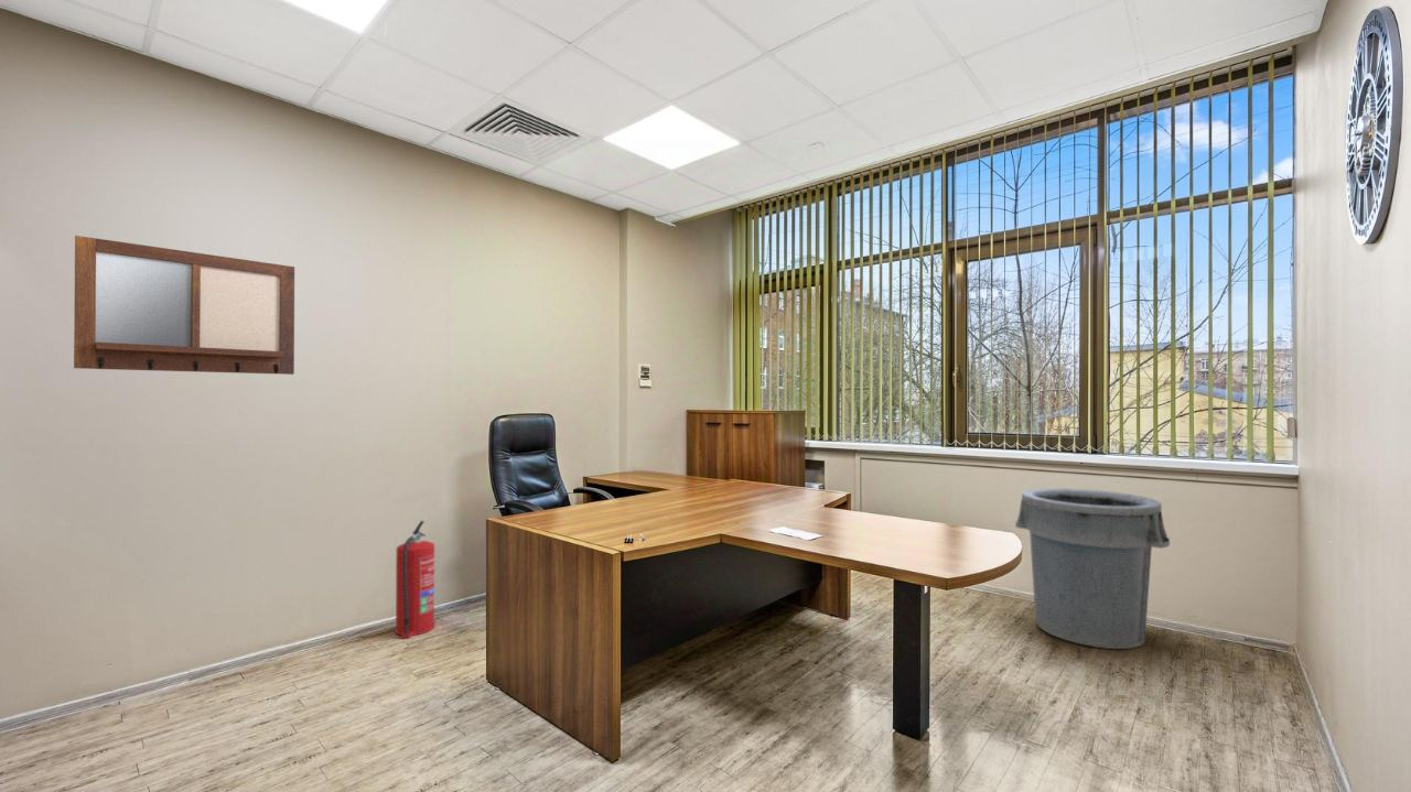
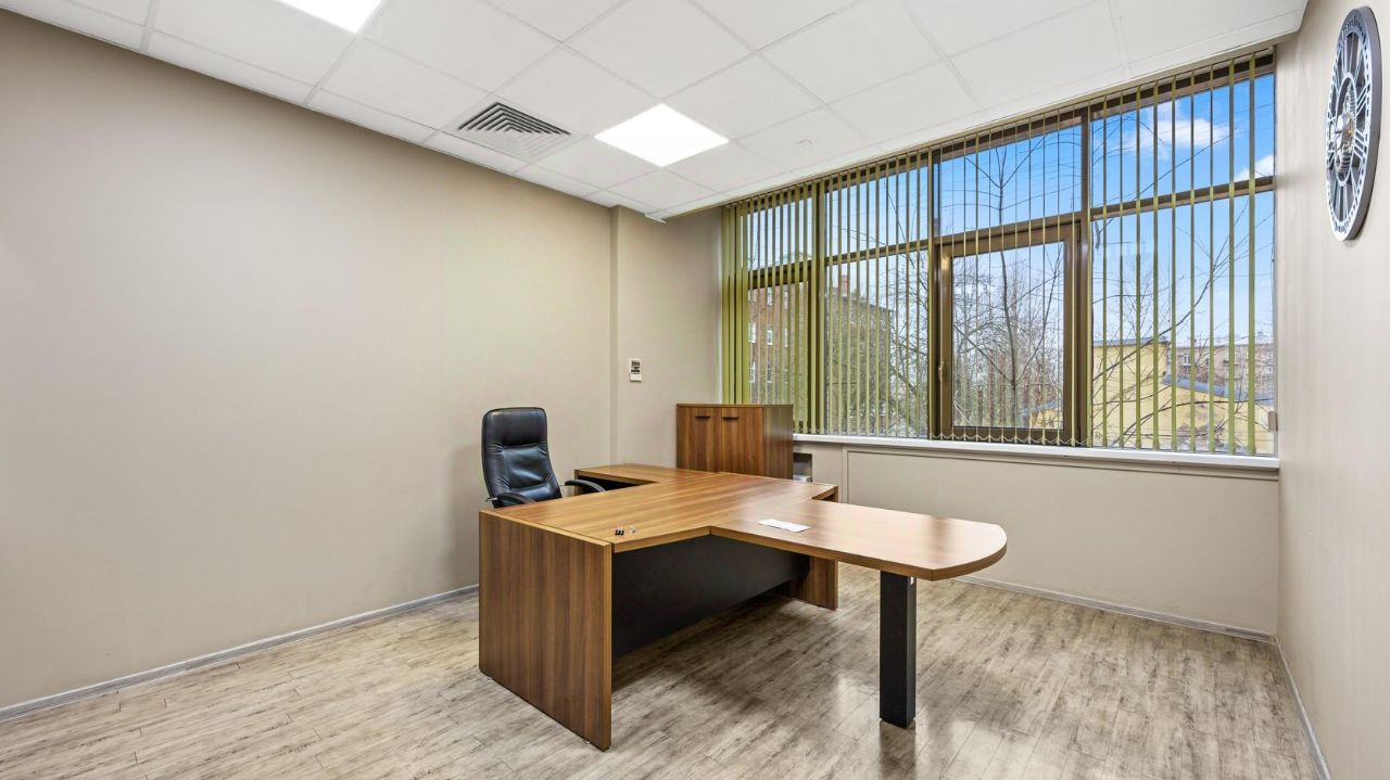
- fire extinguisher (414, 576)
- writing board (196, 312)
- trash can (1087, 564)
